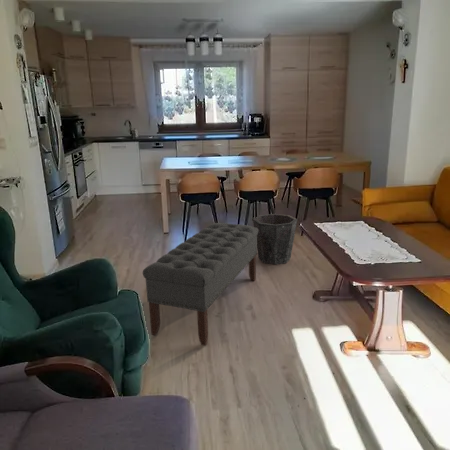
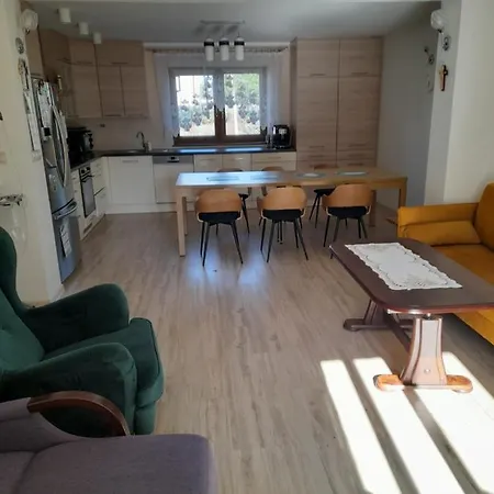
- bench (209, 273)
- waste bin (274, 239)
